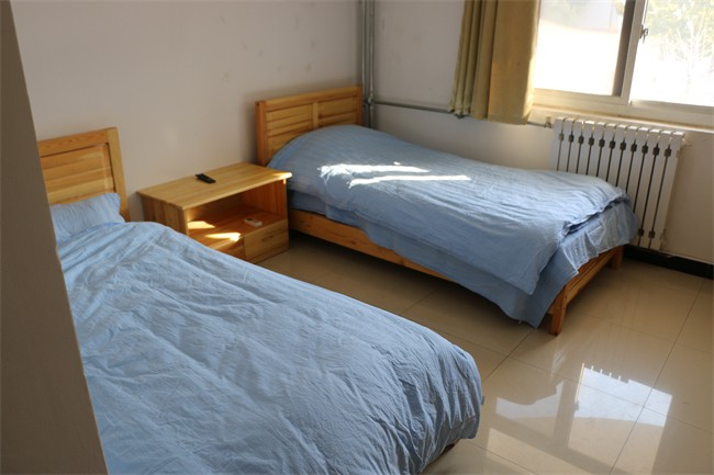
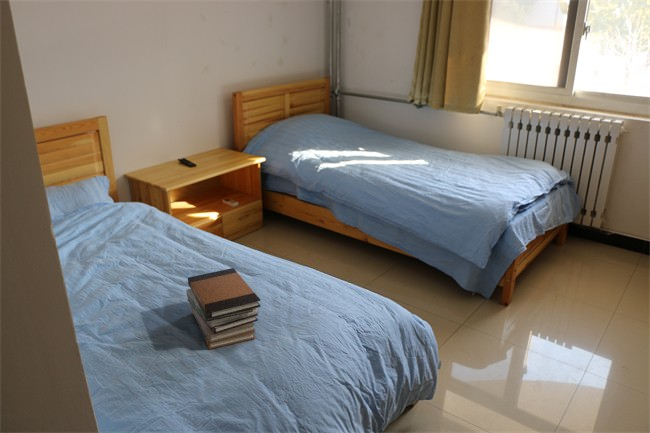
+ book stack (222, 306)
